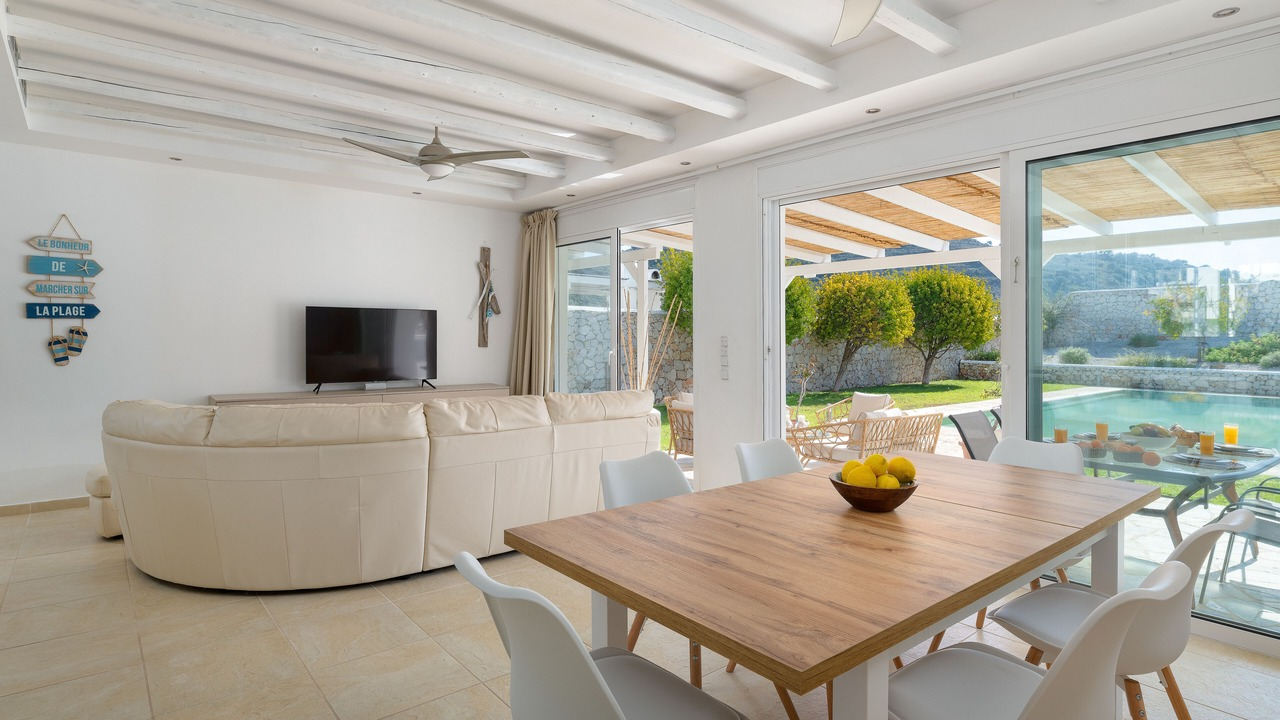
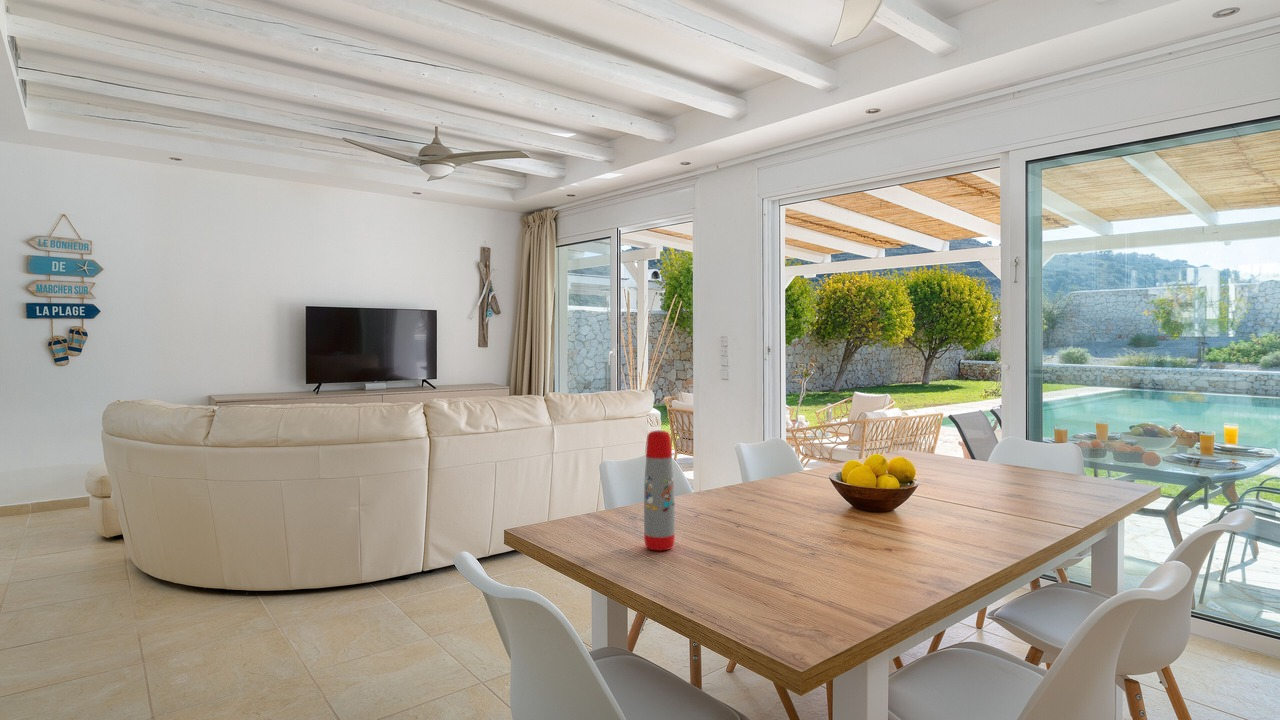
+ water bottle (659, 488)
